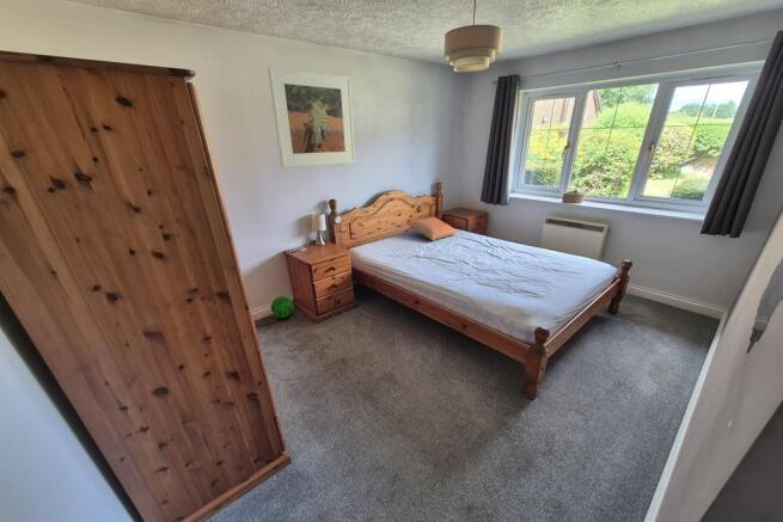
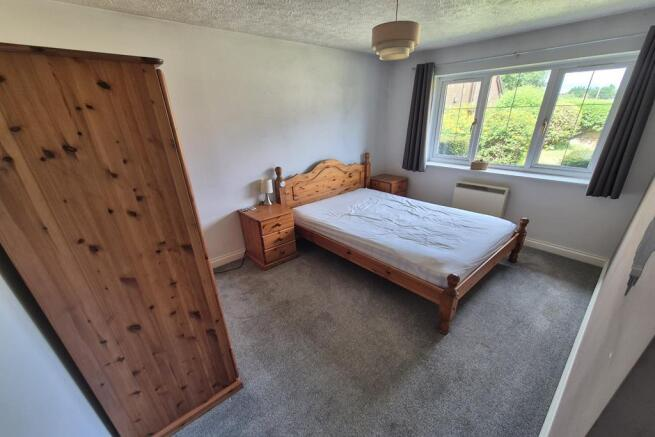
- pillow (432, 227)
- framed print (317, 121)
- ball (282, 306)
